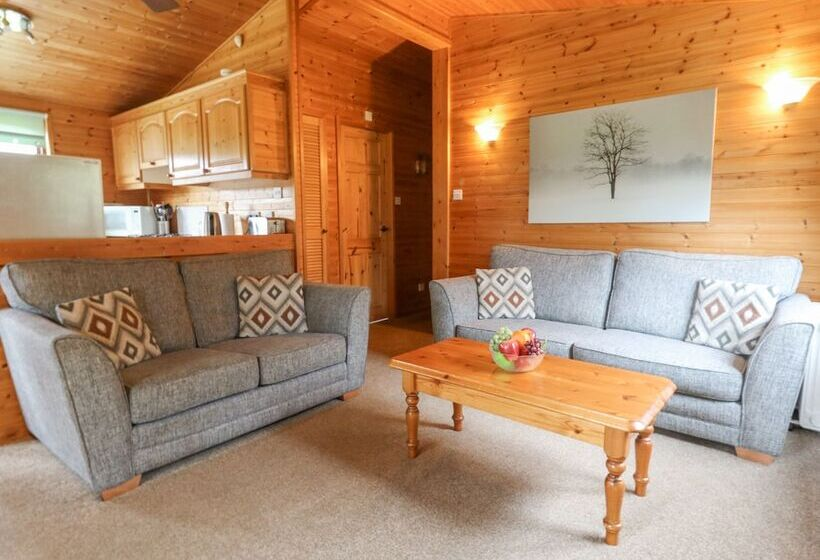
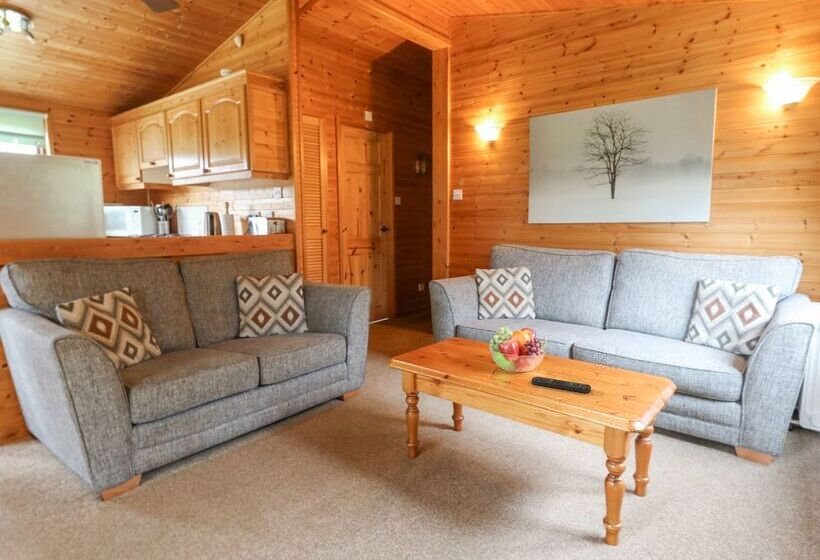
+ remote control (560, 384)
